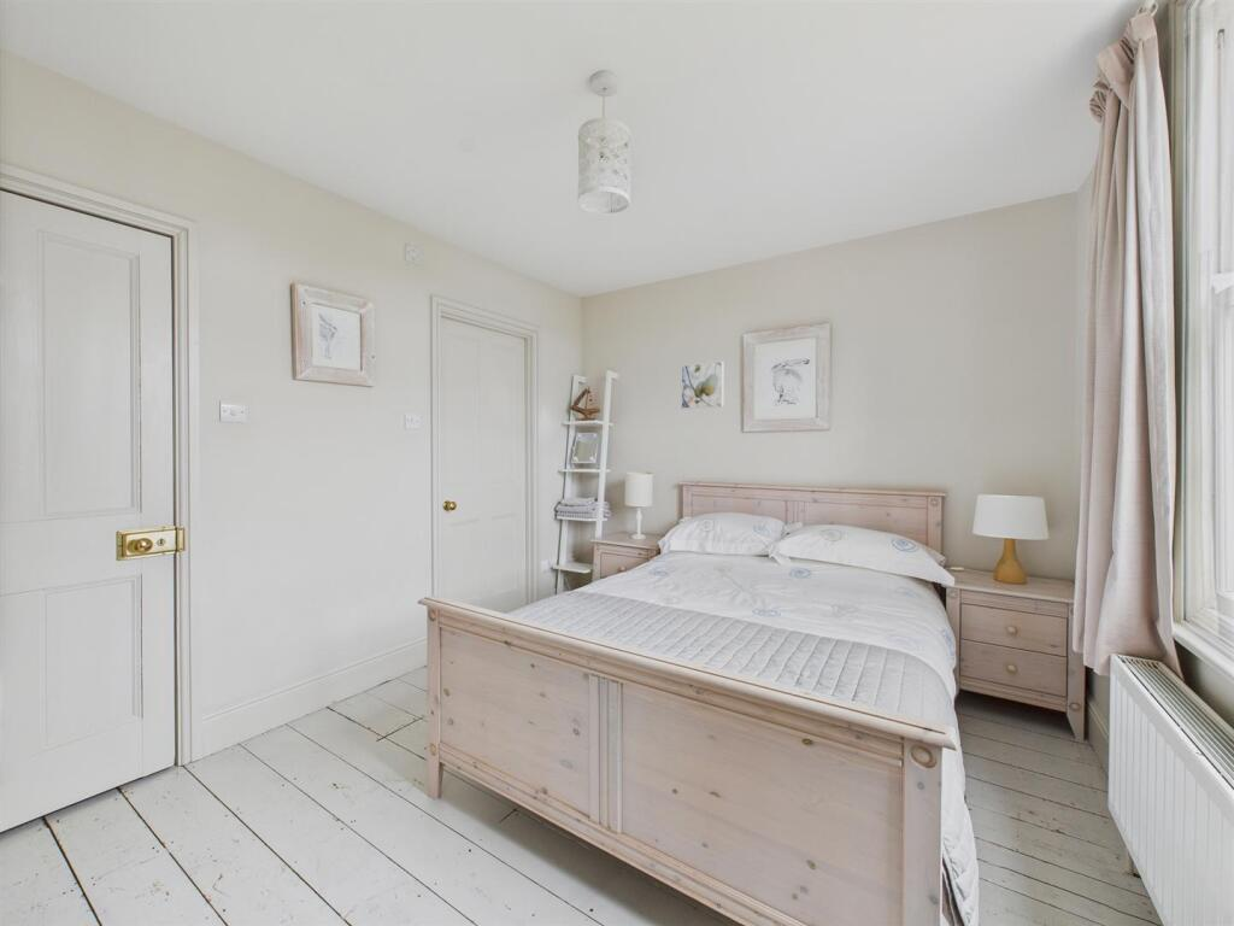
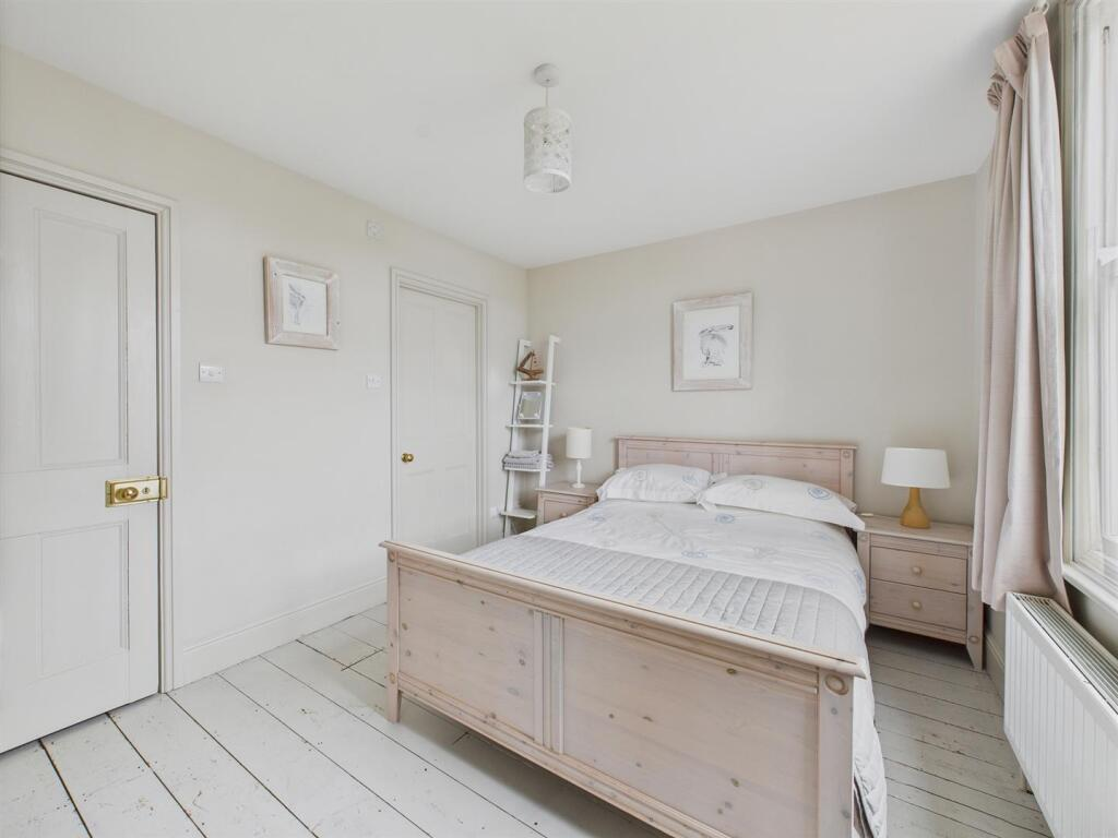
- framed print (701, 386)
